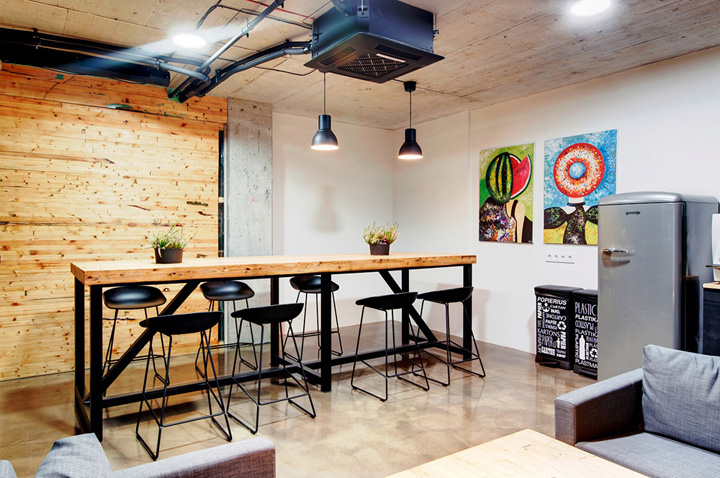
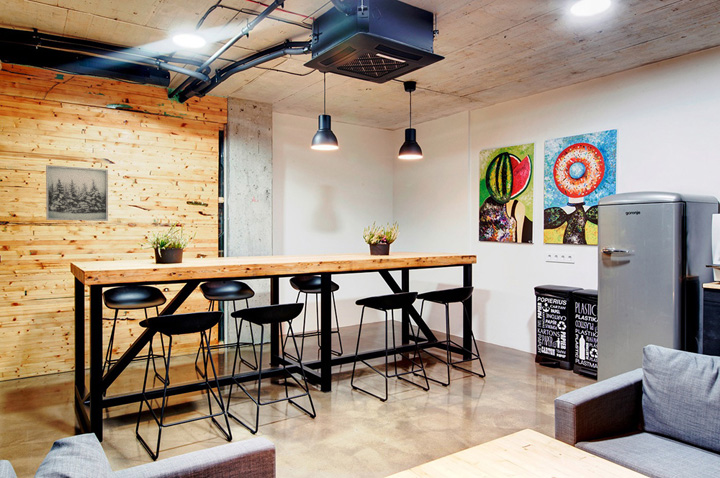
+ wall art (77, 194)
